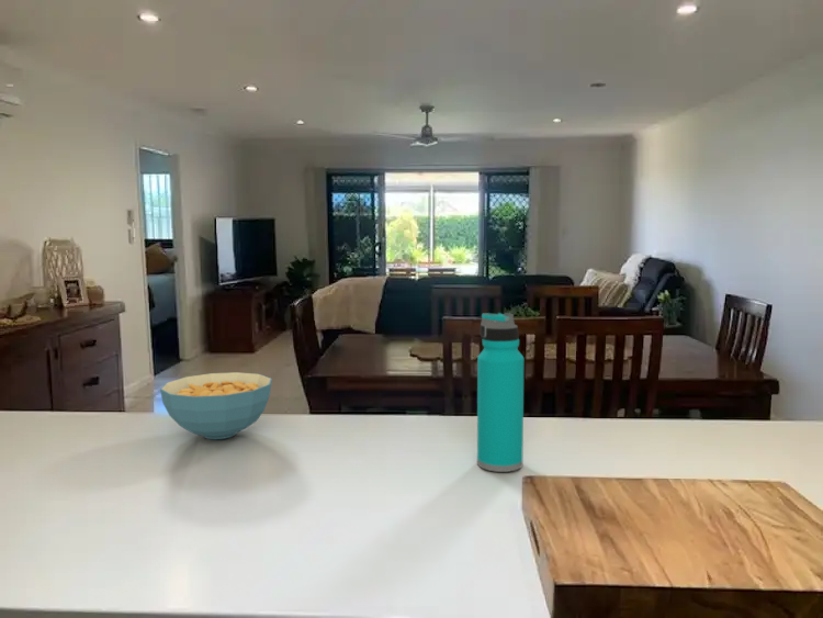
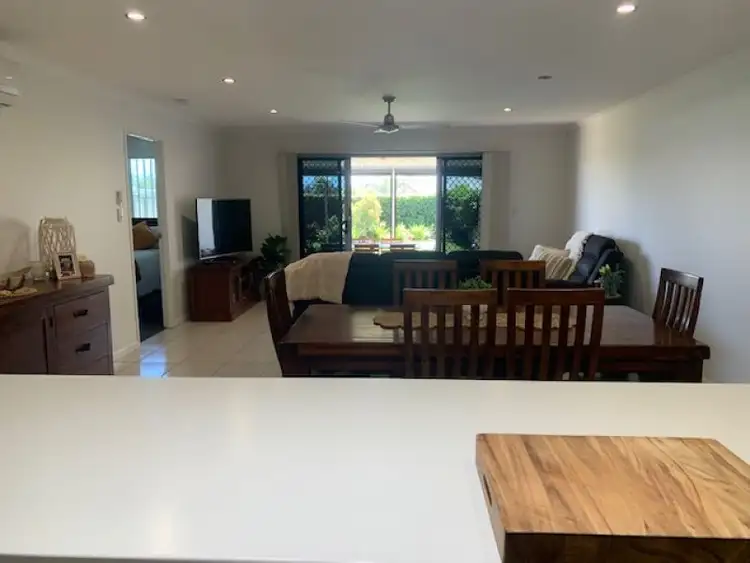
- cereal bowl (218, 408)
- water bottle (500, 390)
